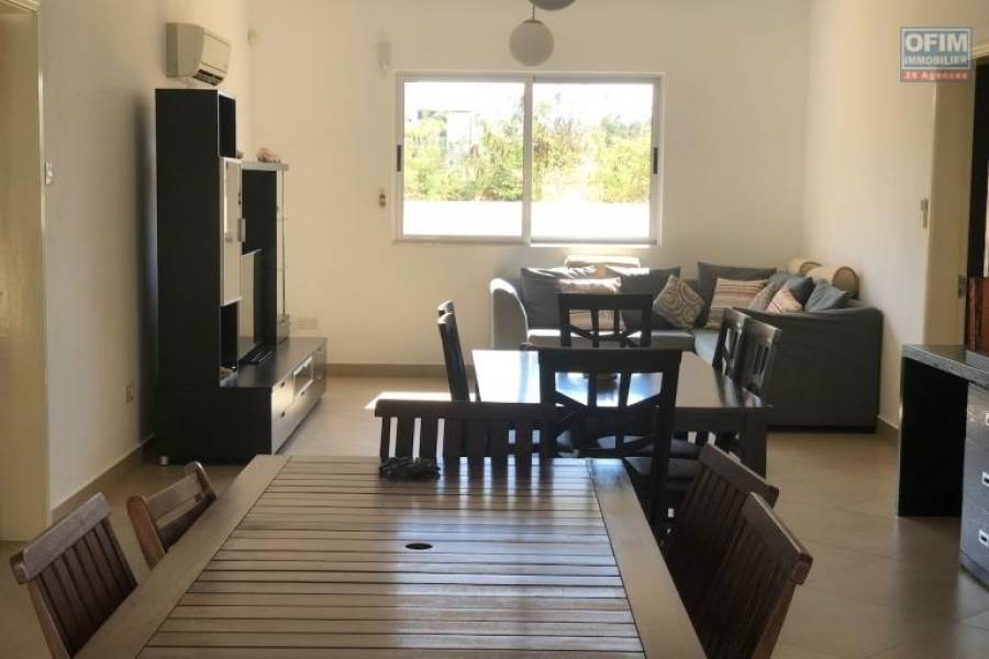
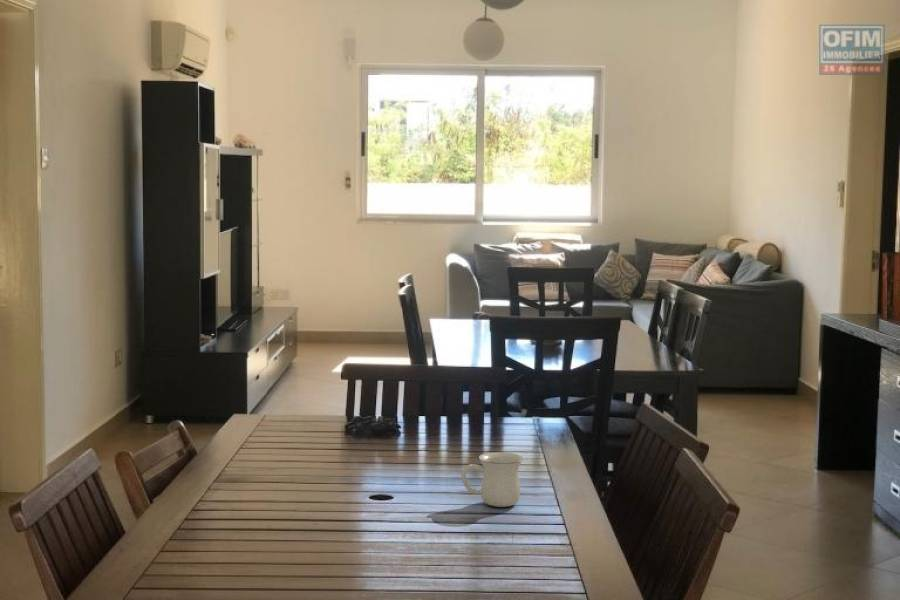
+ mug (491, 480)
